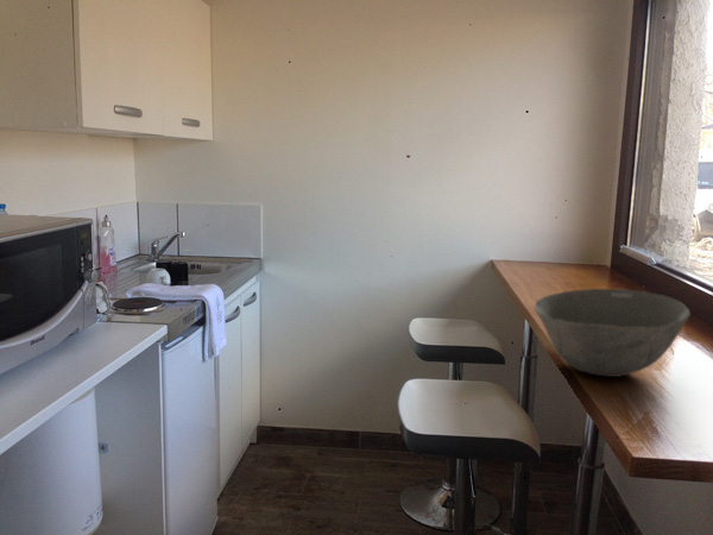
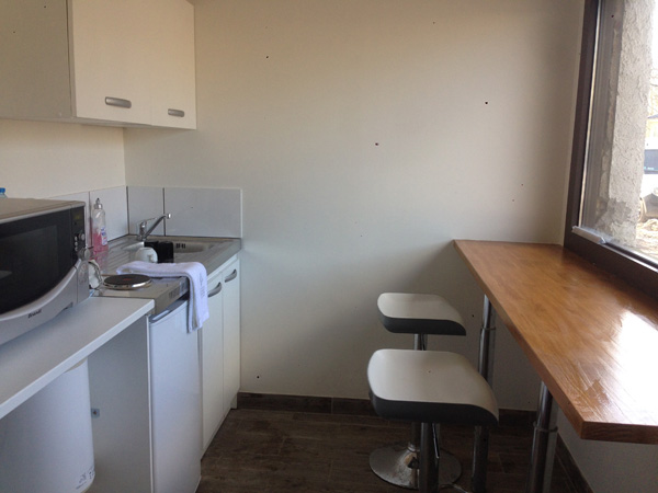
- bowl (605, 335)
